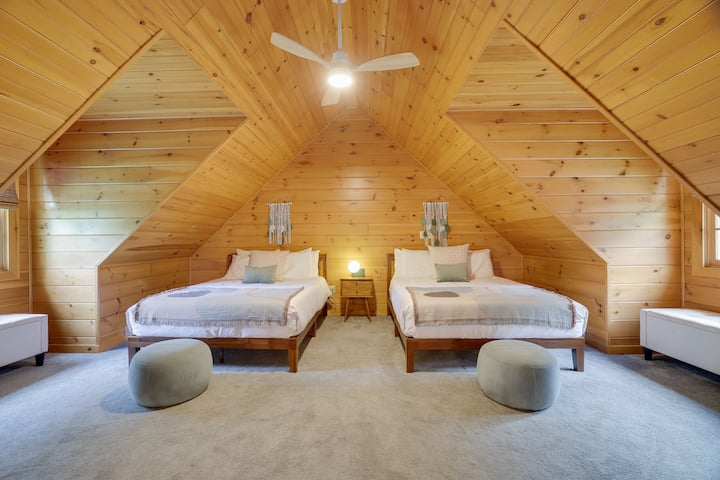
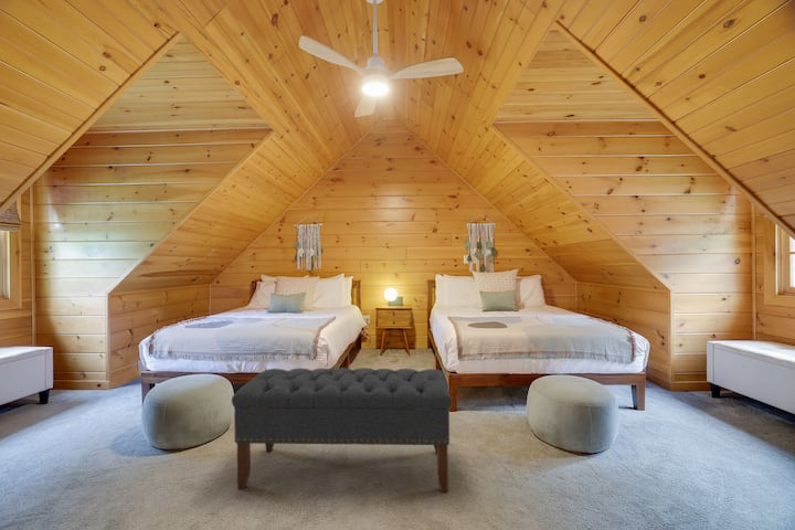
+ bench (348, 422)
